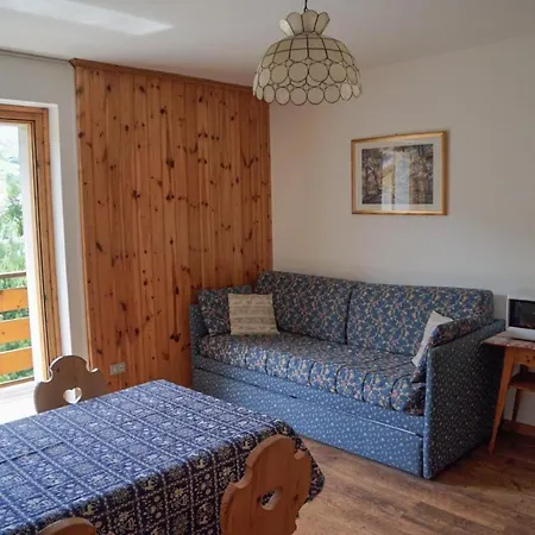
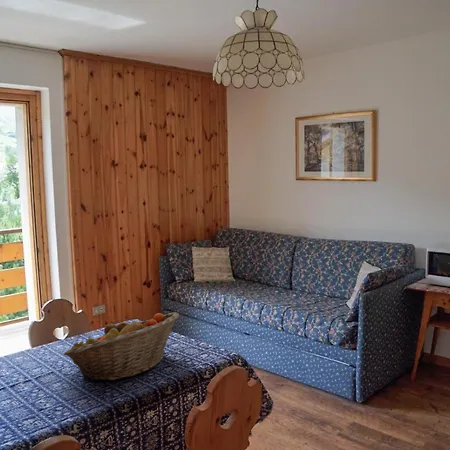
+ fruit basket (125, 341)
